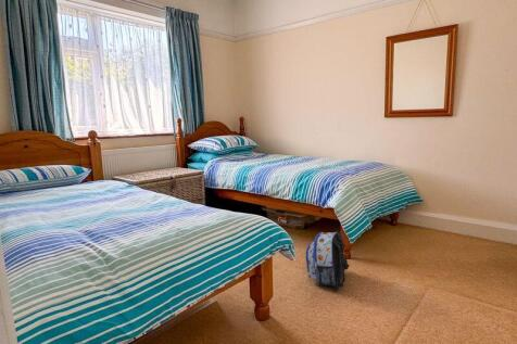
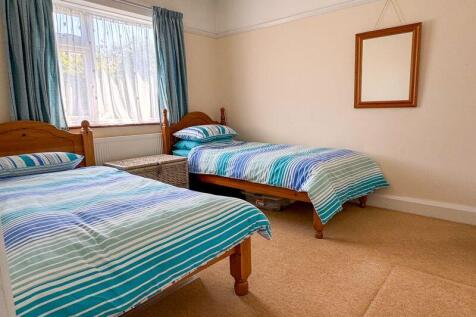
- backpack (327, 256)
